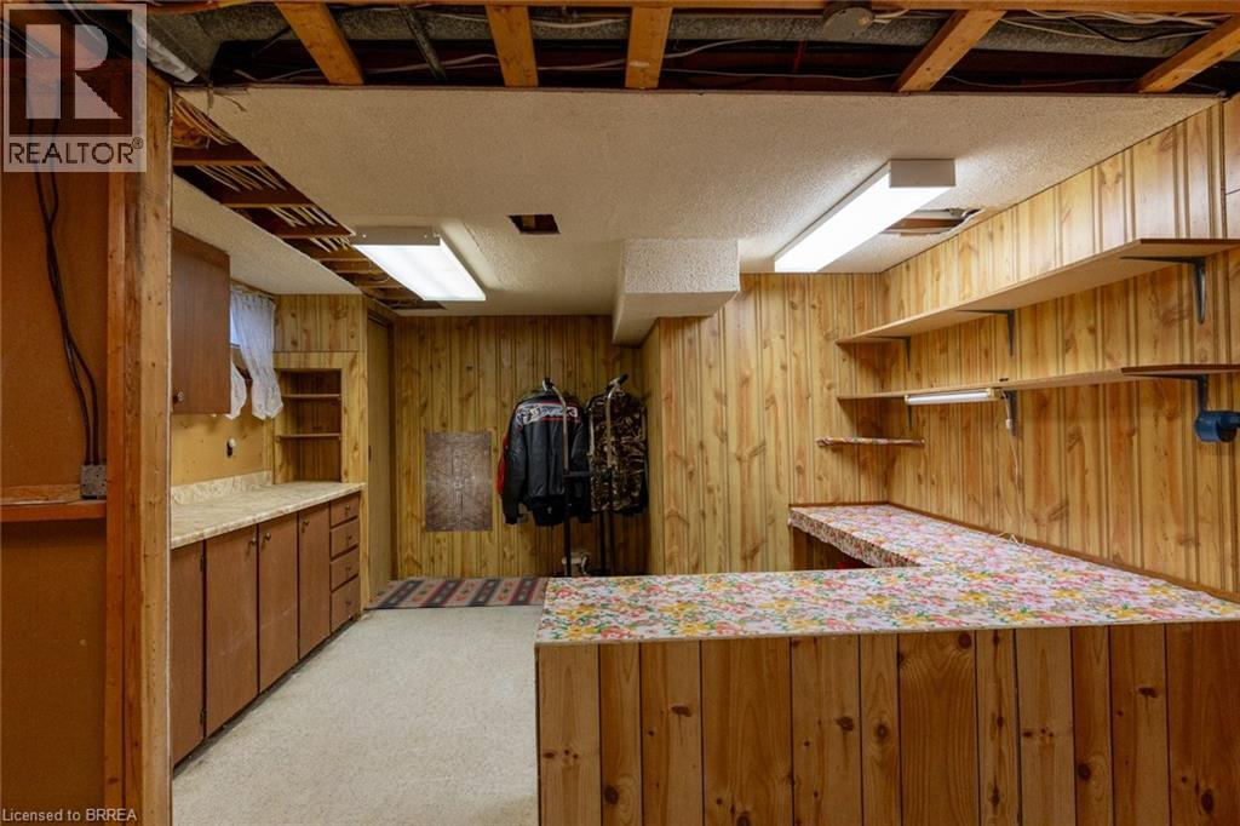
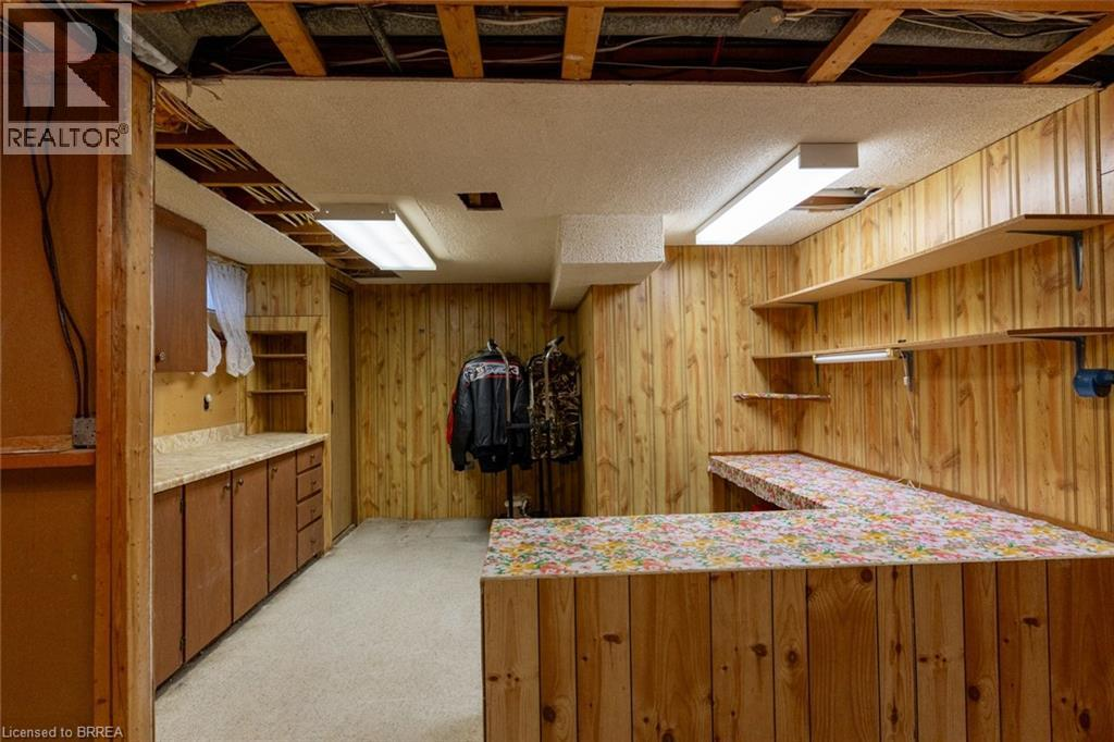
- rug (483, 591)
- wall art (458, 481)
